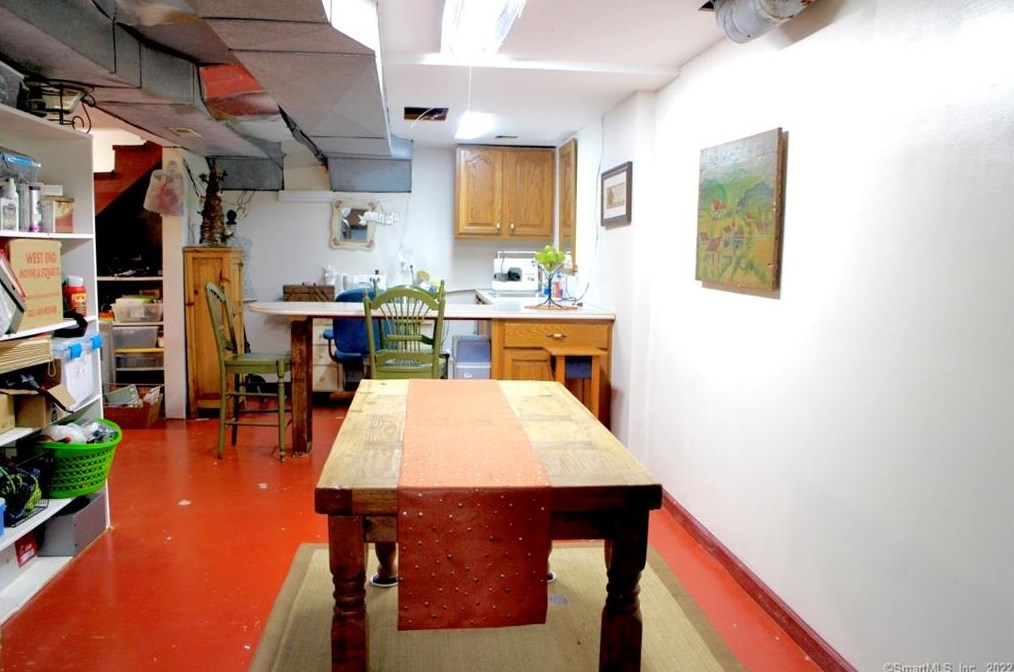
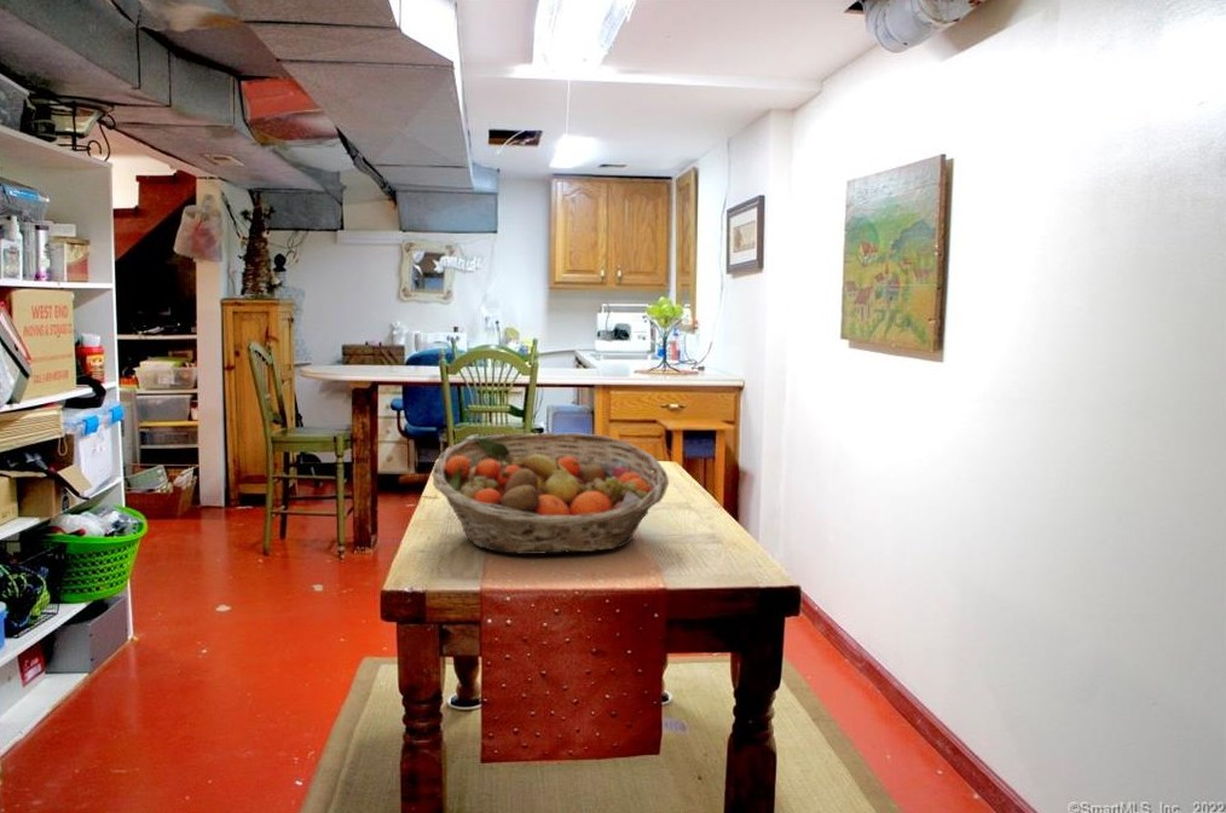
+ fruit basket (550, 489)
